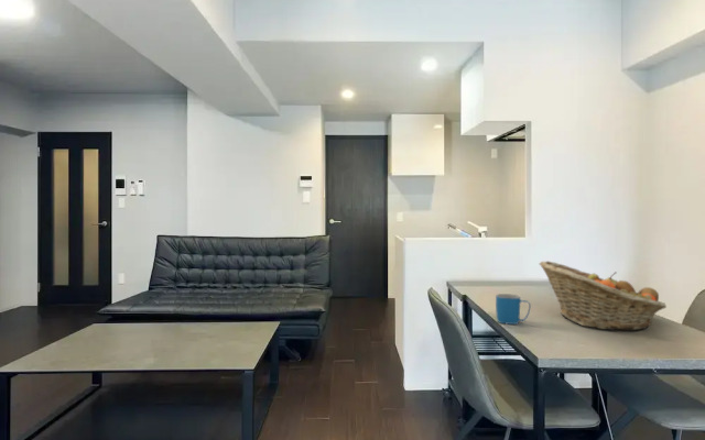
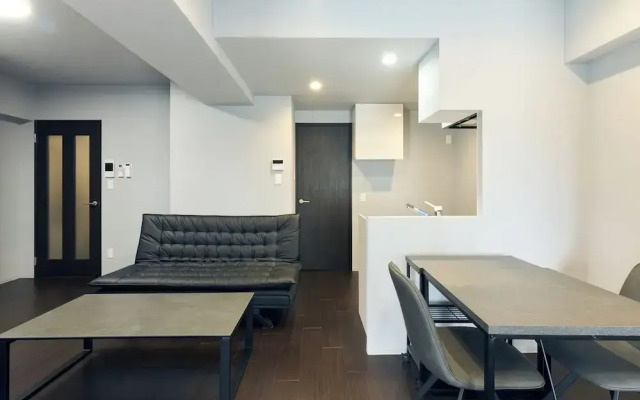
- mug (512, 308)
- fruit basket (596, 292)
